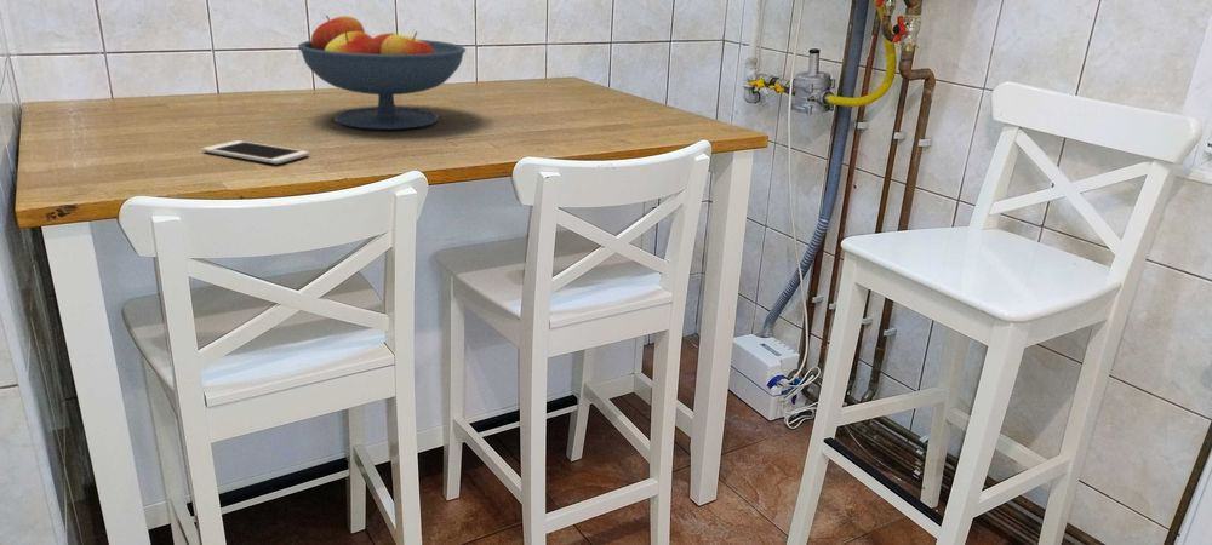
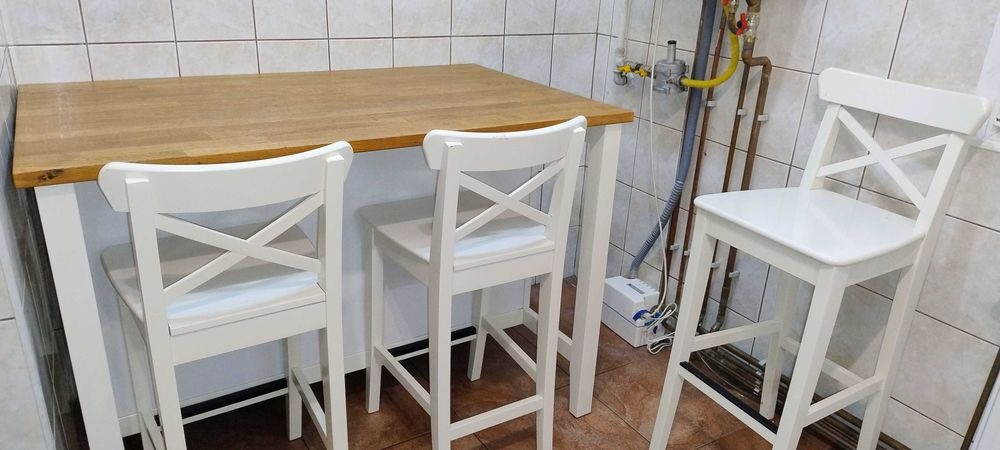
- fruit bowl (384, 70)
- cell phone (256, 151)
